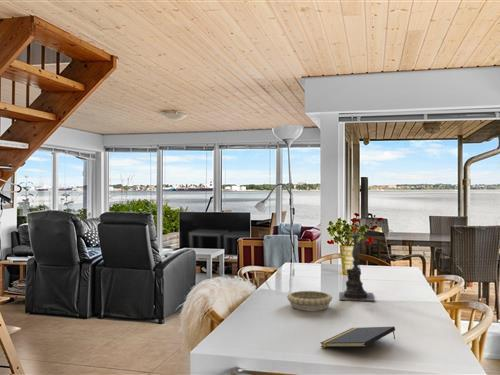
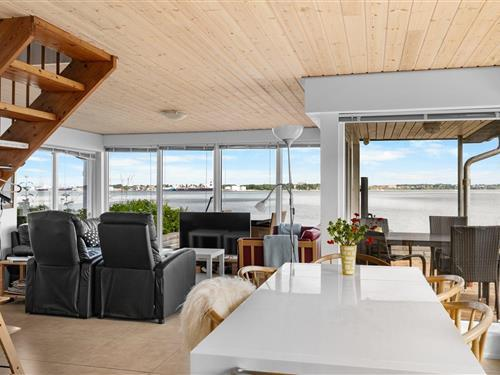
- notepad (358, 336)
- decorative bowl (309, 300)
- candle holder (356, 260)
